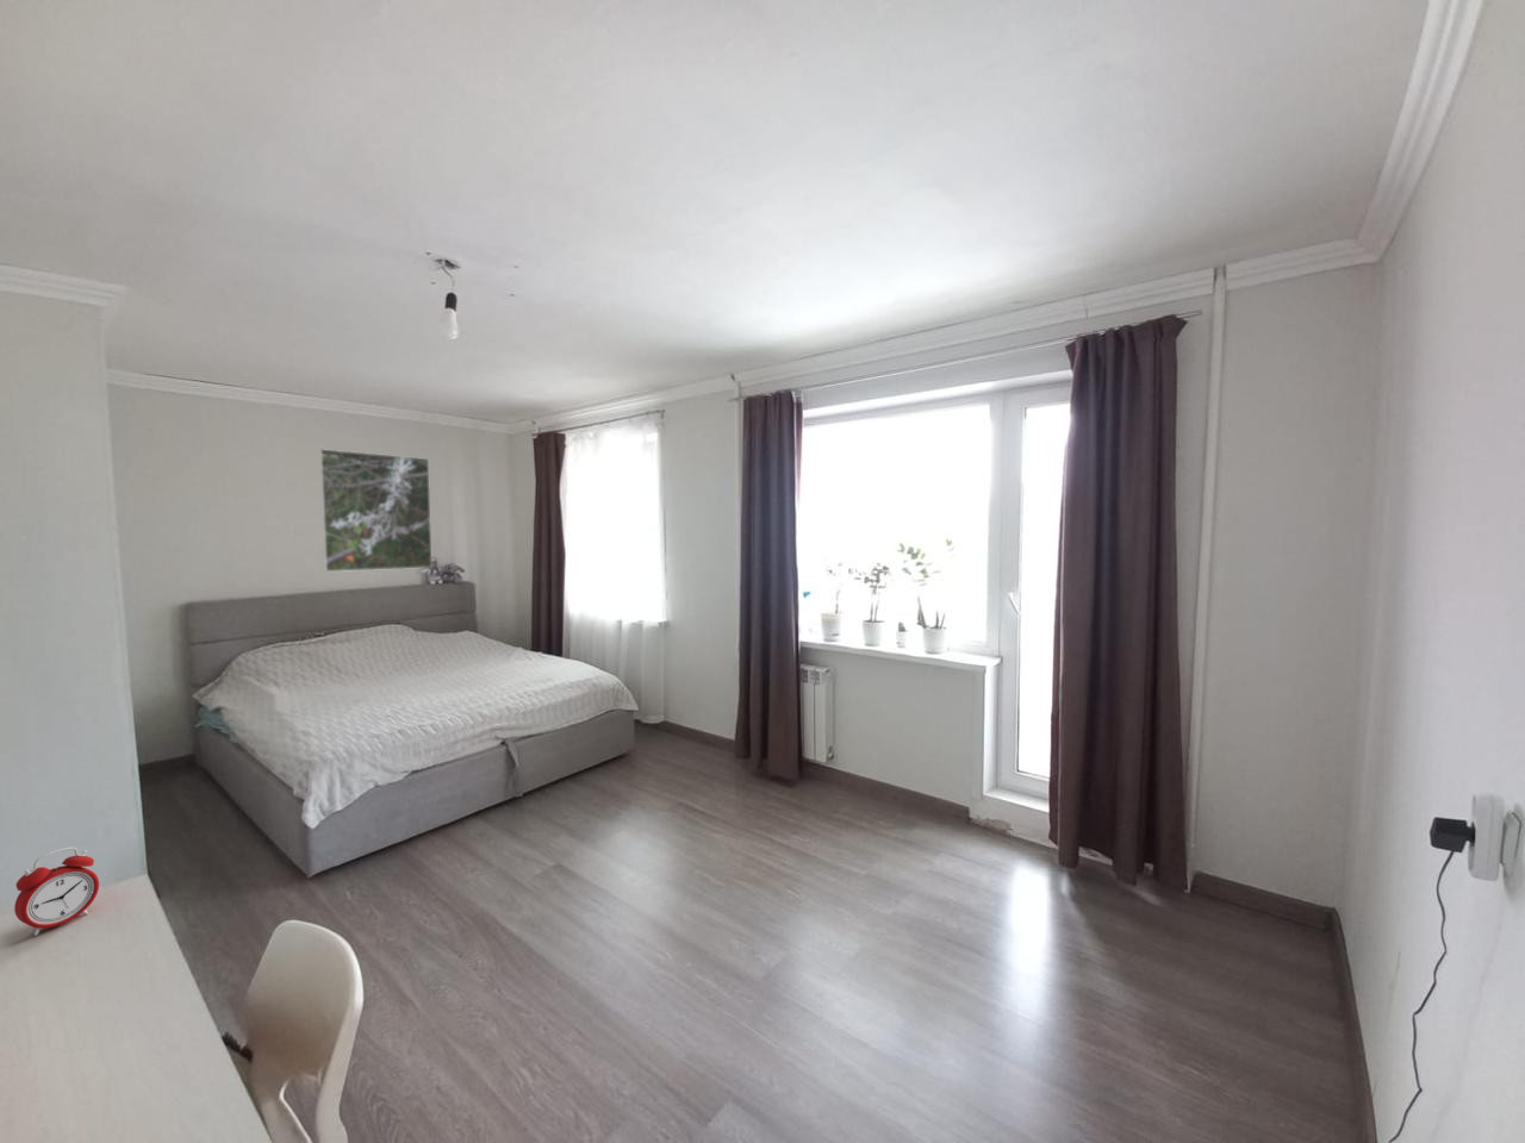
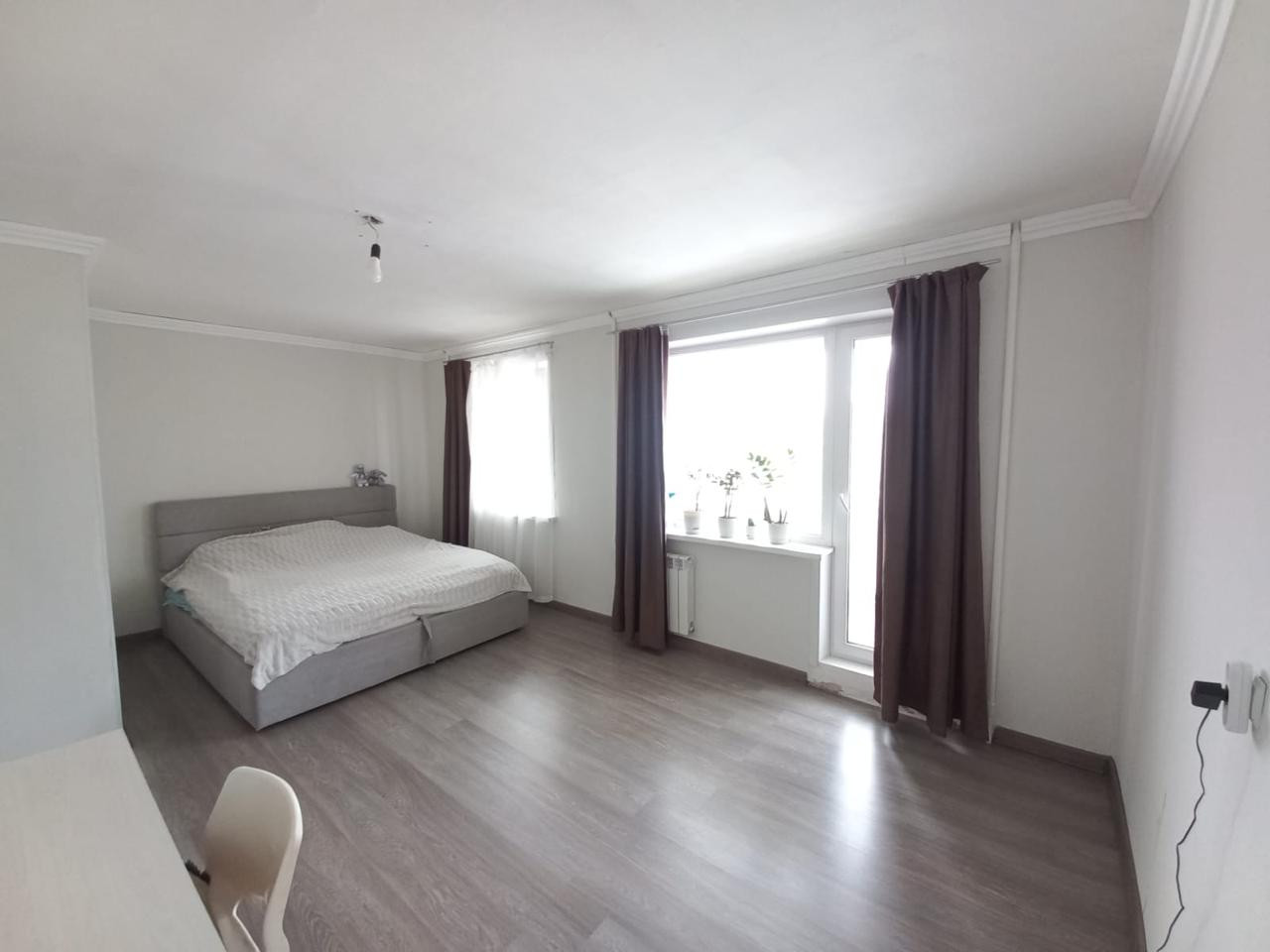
- alarm clock (58, 887)
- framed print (379, 511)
